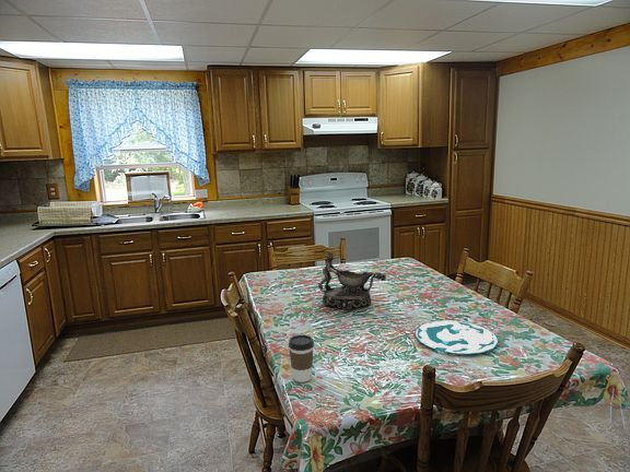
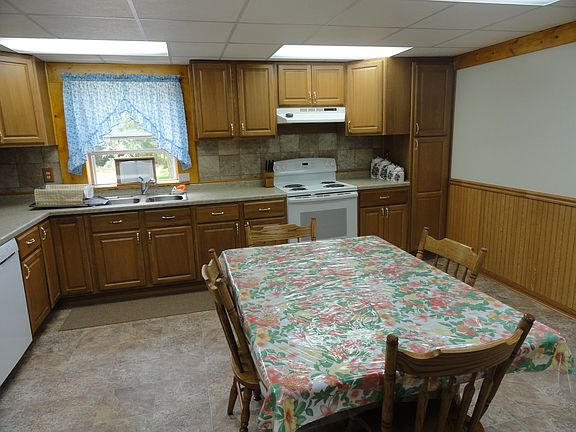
- decorative bowl (351, 278)
- plate (455, 332)
- coffee cup (301, 358)
